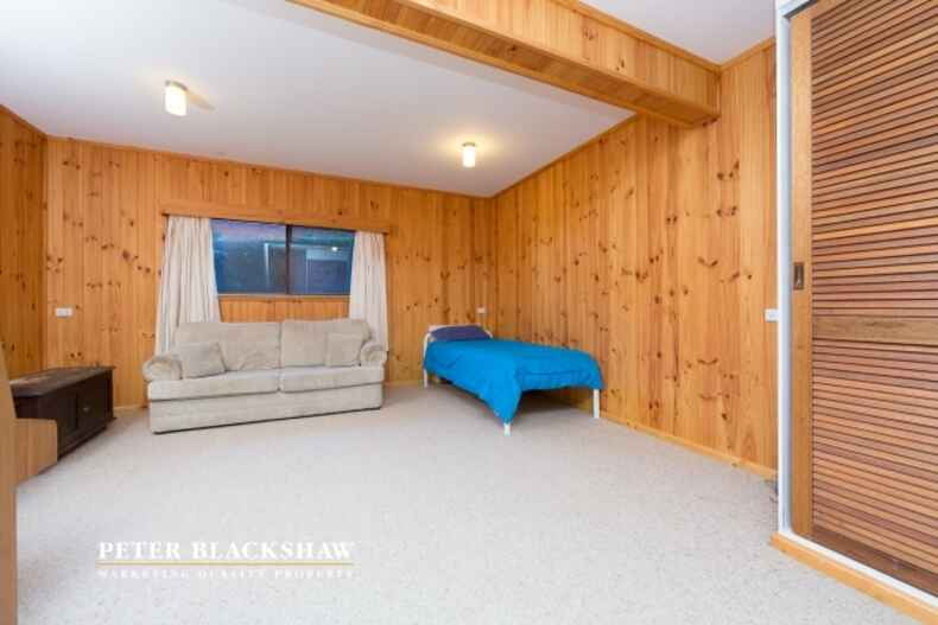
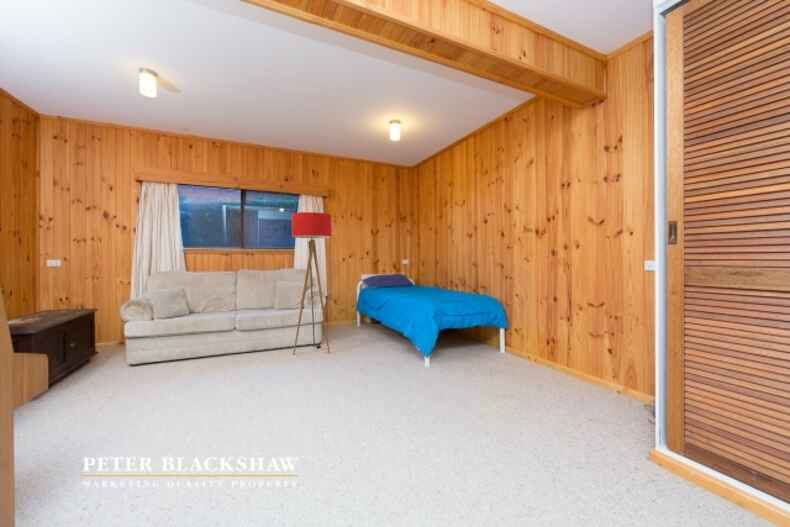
+ floor lamp (311, 283)
